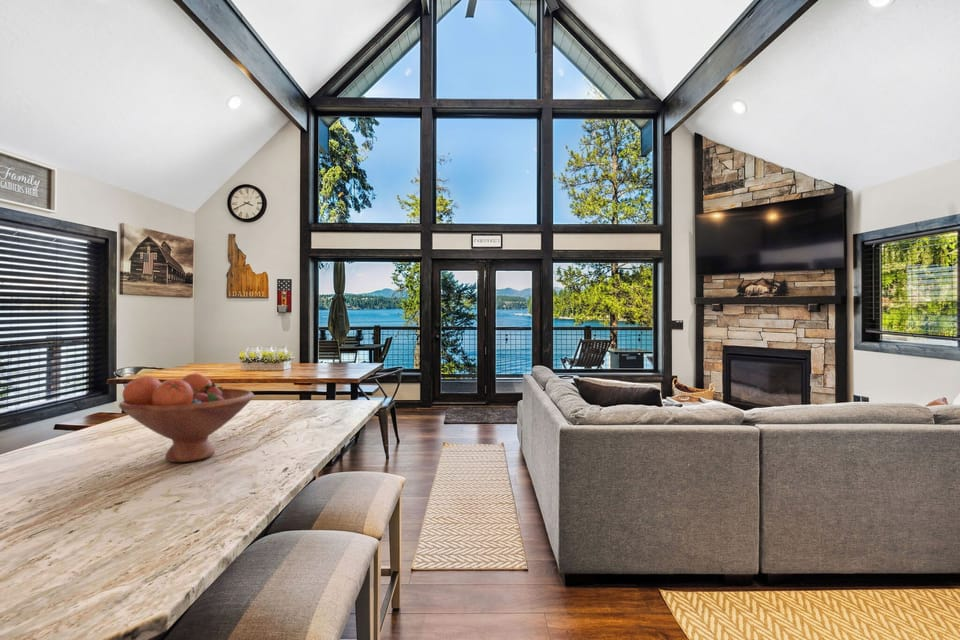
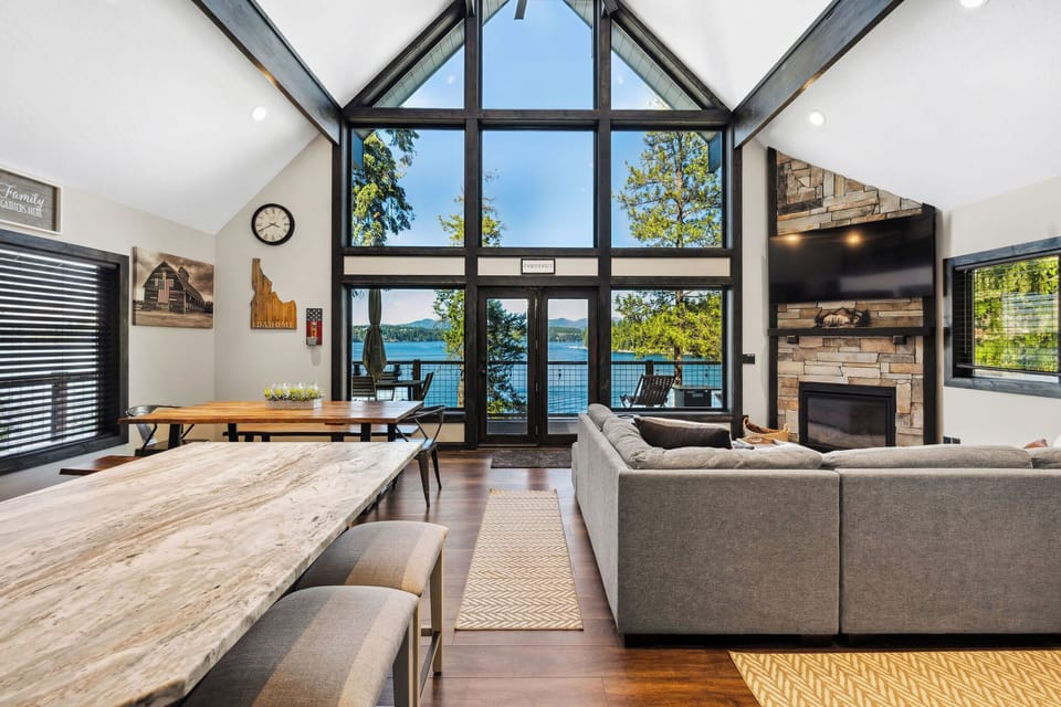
- fruit bowl (190, 415)
